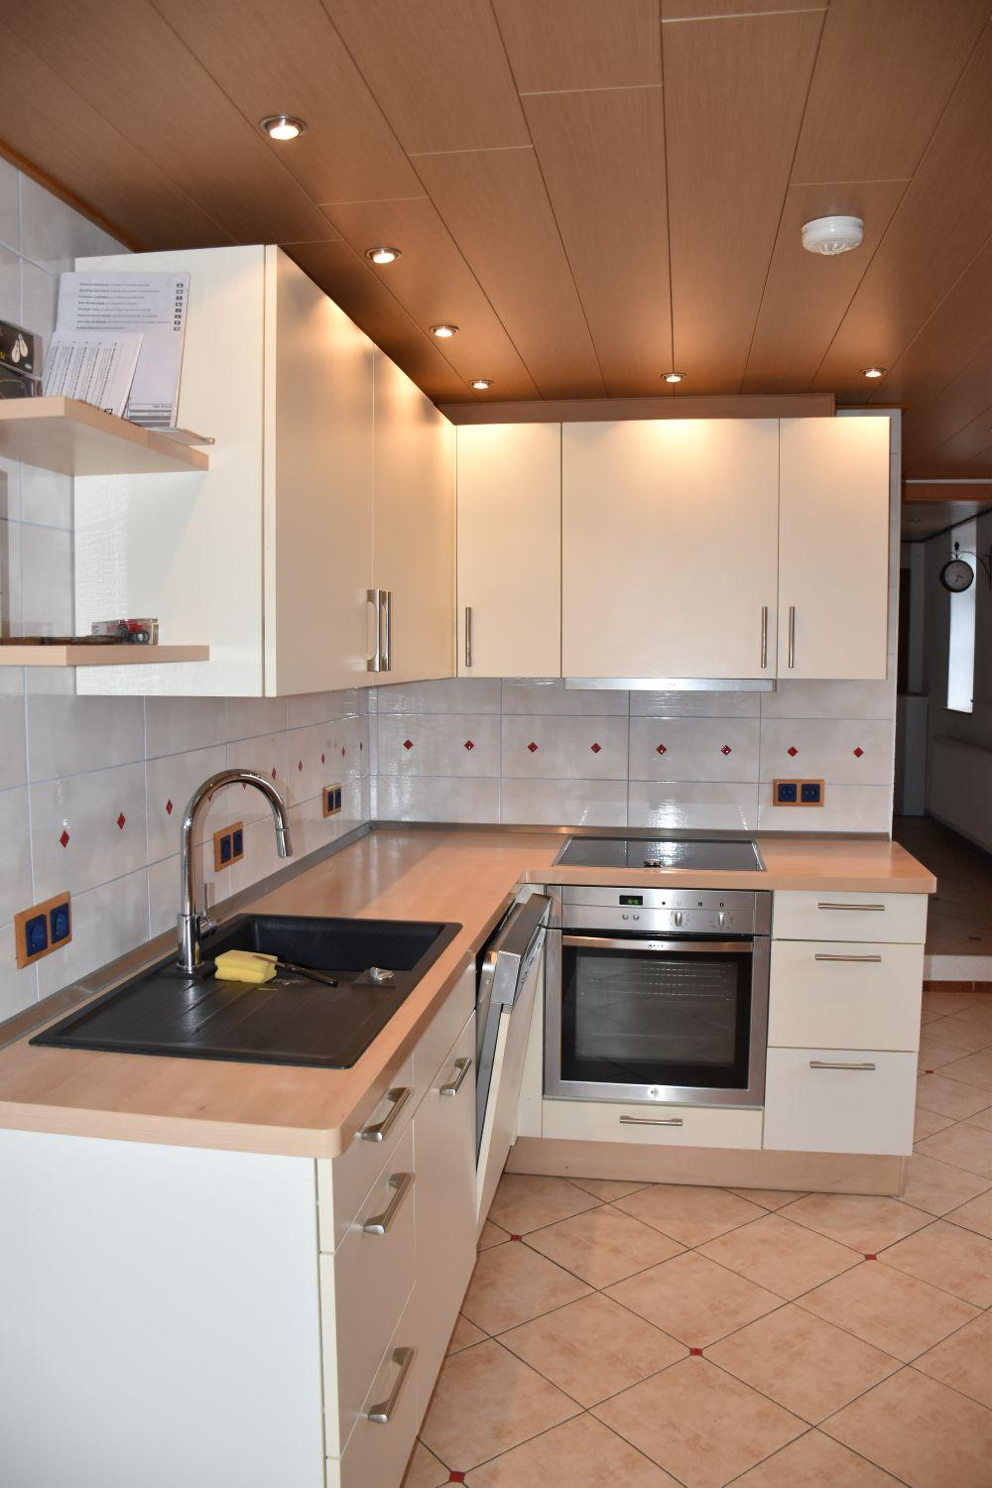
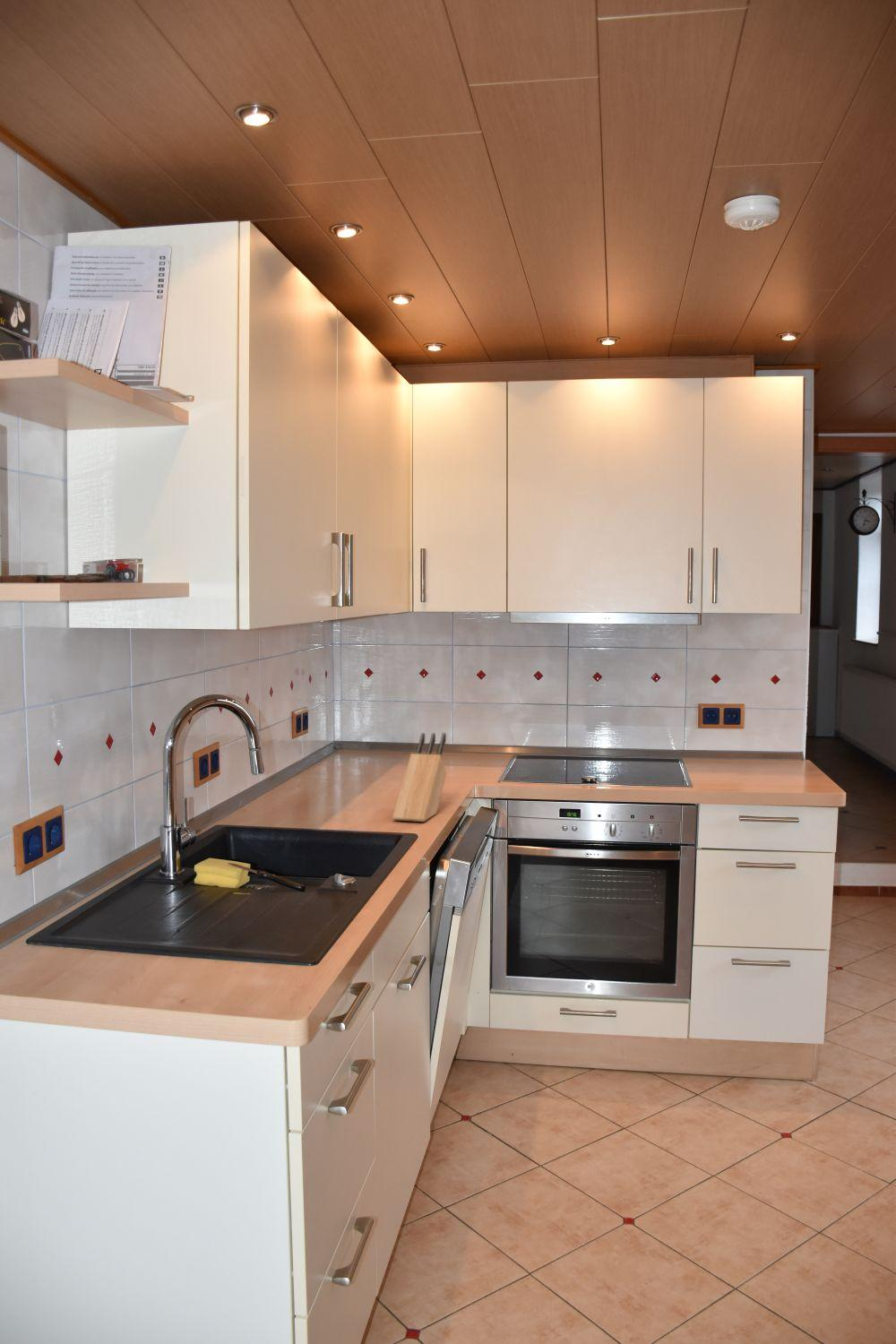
+ knife block (422, 774)
